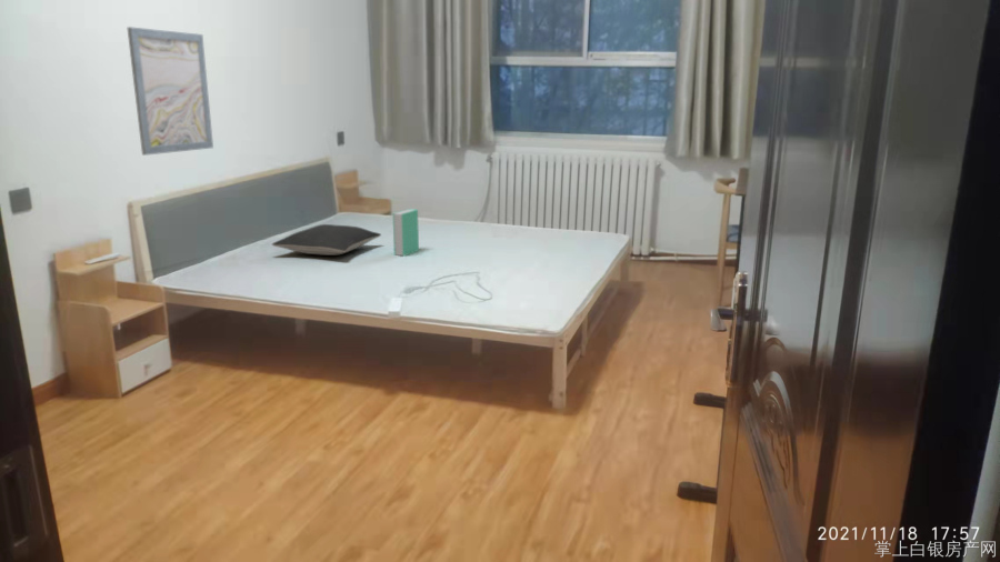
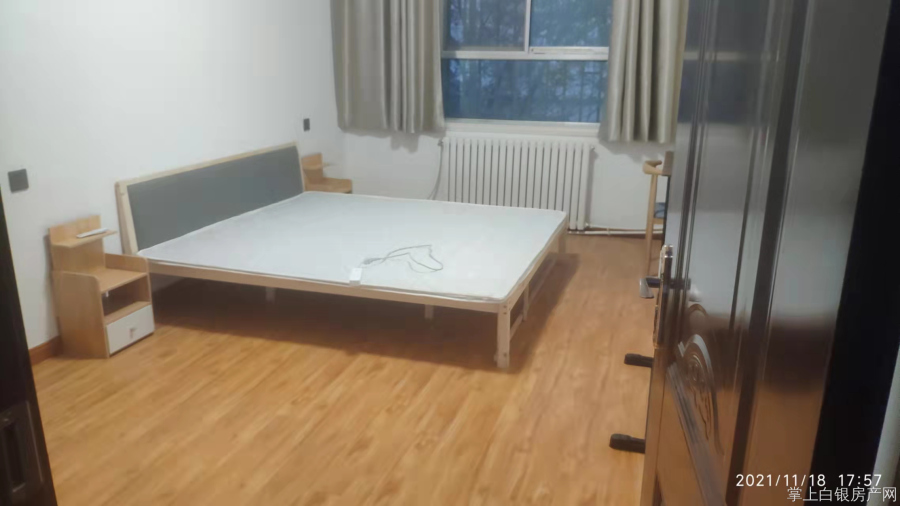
- wall art (173, 92)
- pillow (328, 239)
- book (406, 232)
